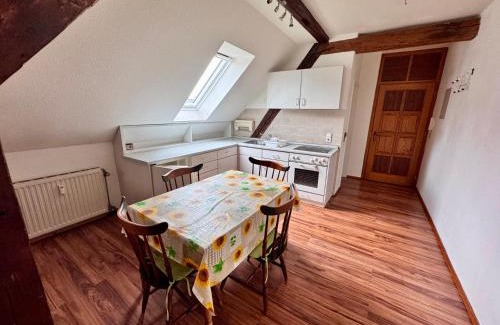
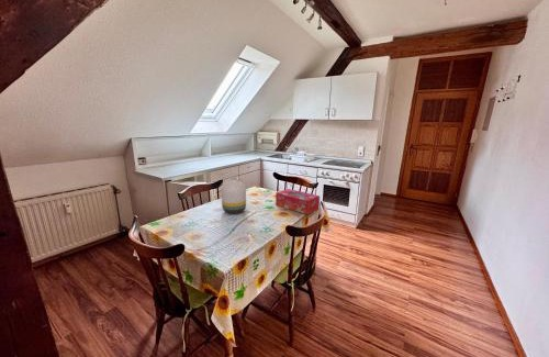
+ tissue box (296, 200)
+ vase (234, 194)
